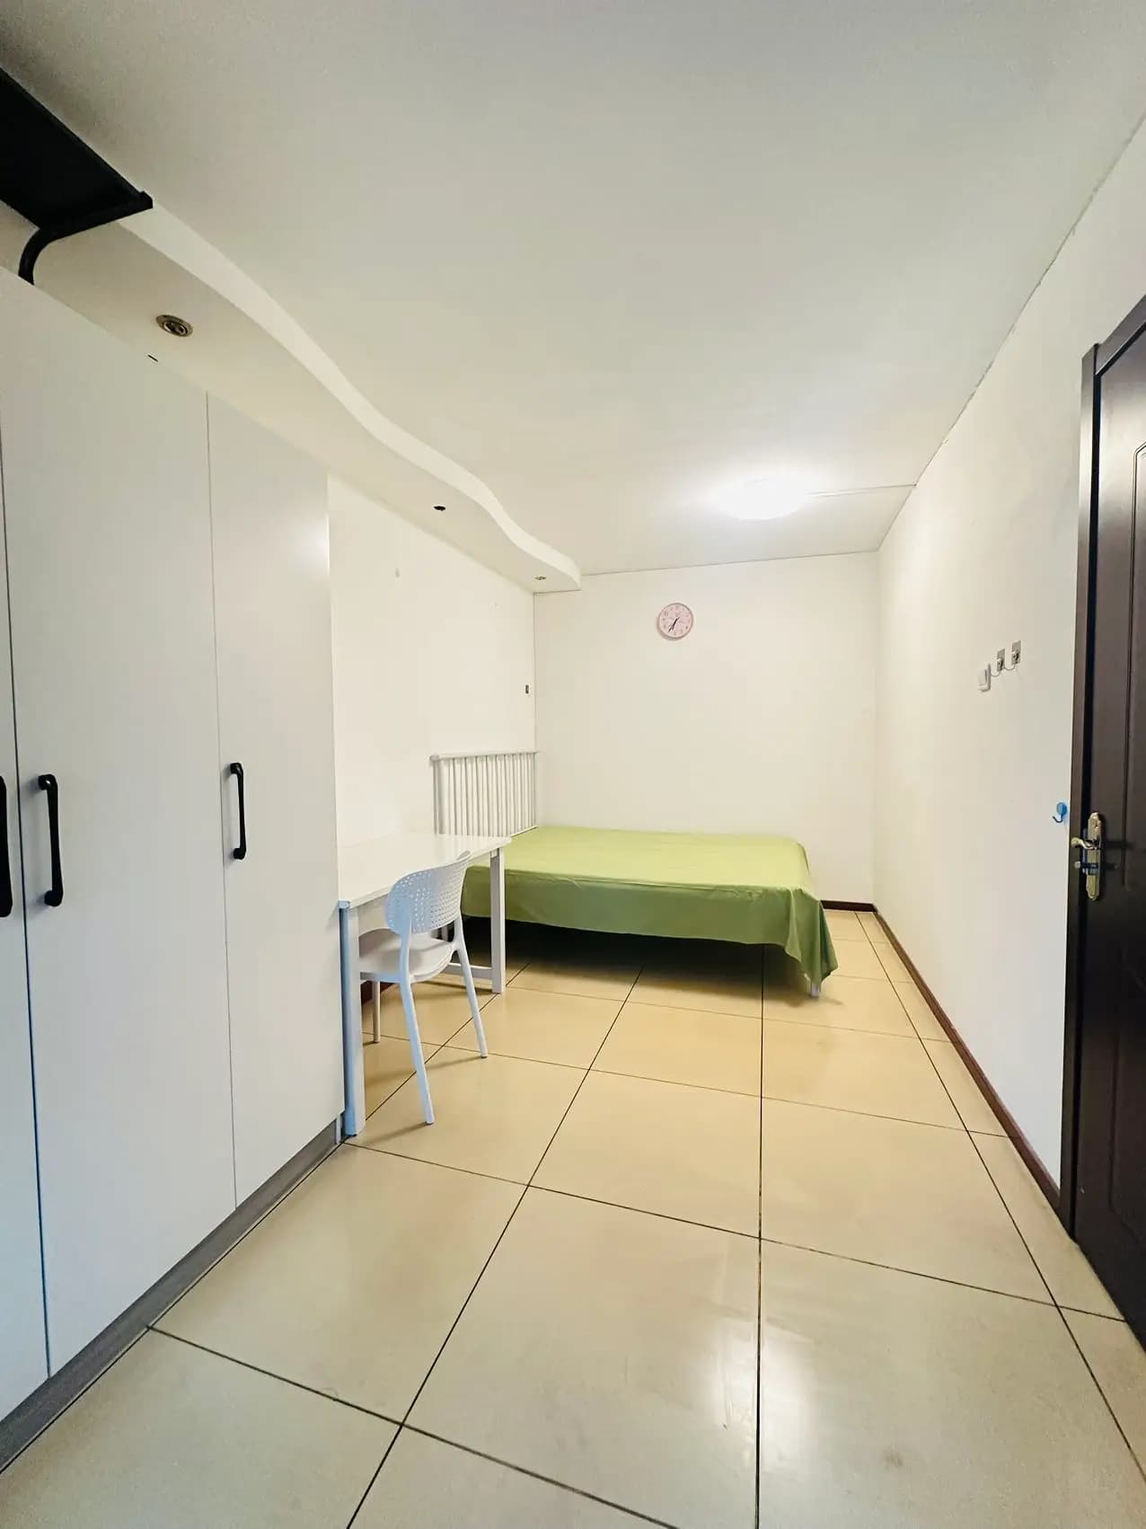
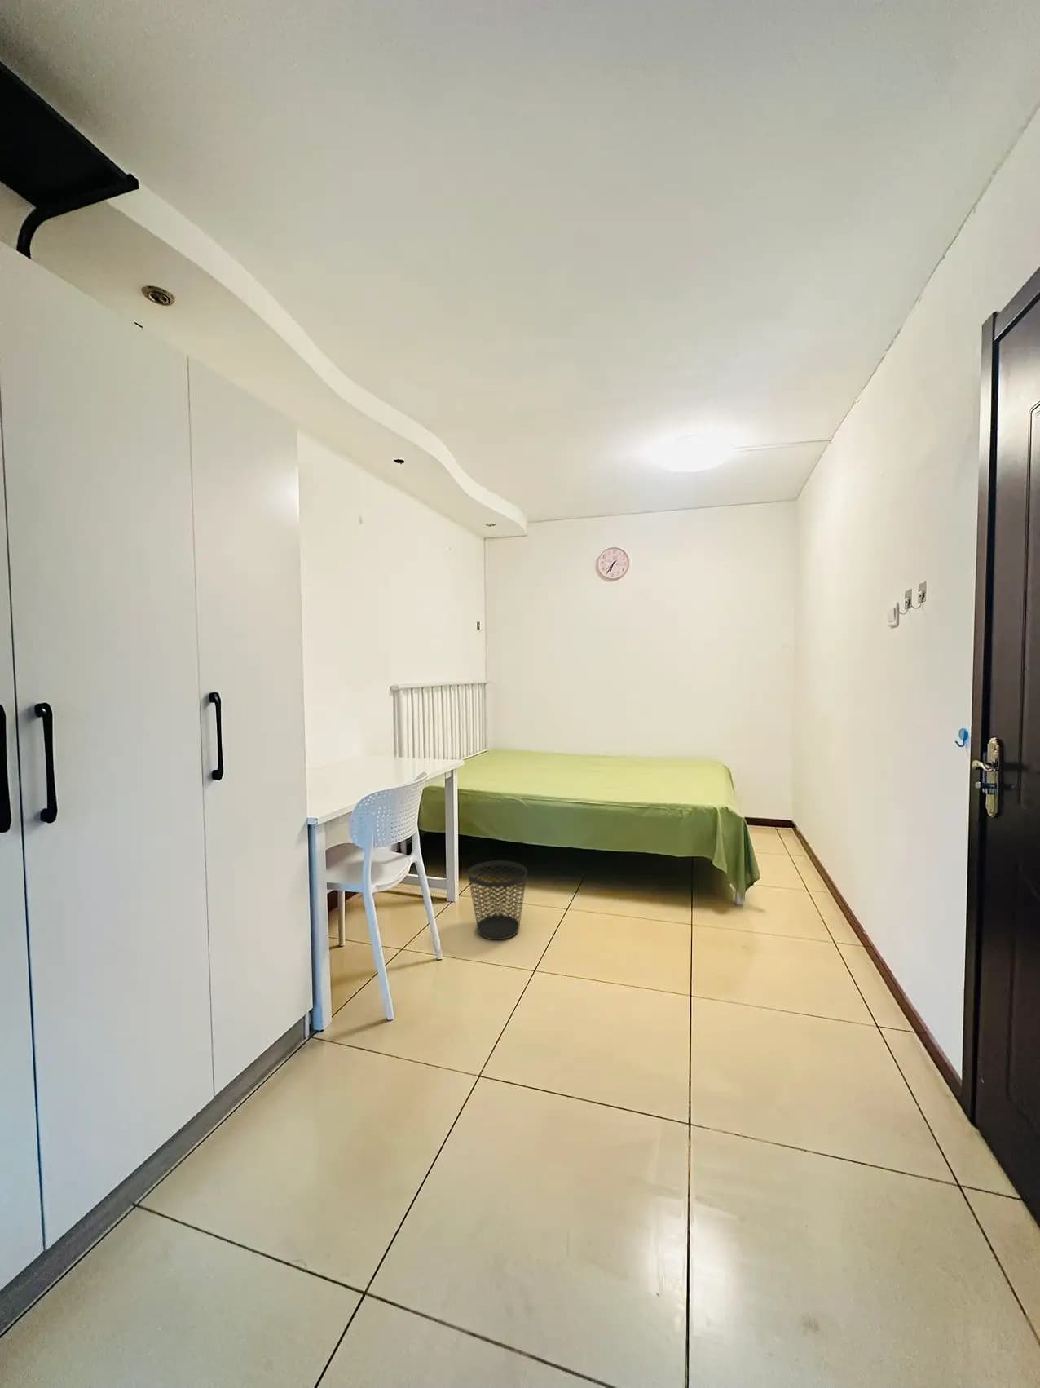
+ wastebasket (497, 901)
